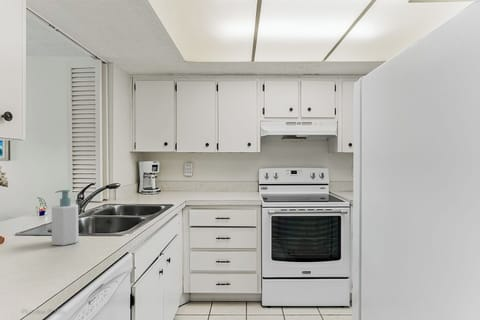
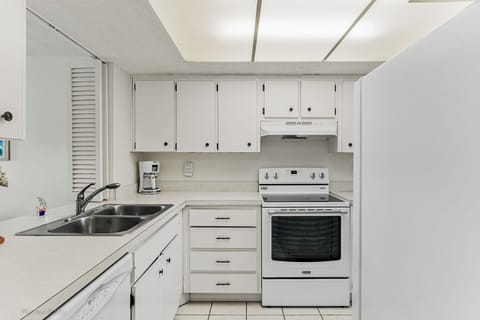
- soap bottle (65, 216)
